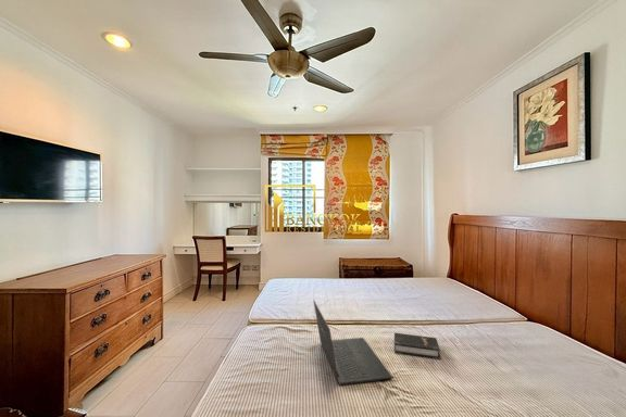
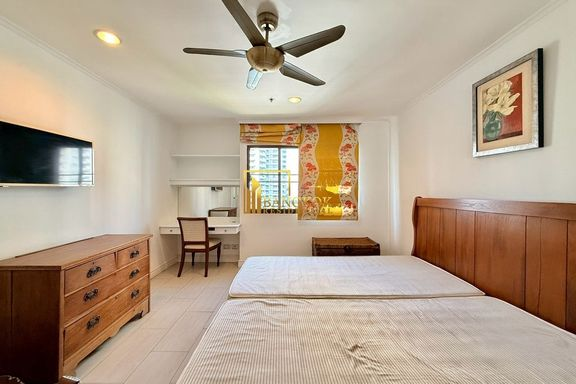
- hardback book (415, 344)
- laptop (348, 339)
